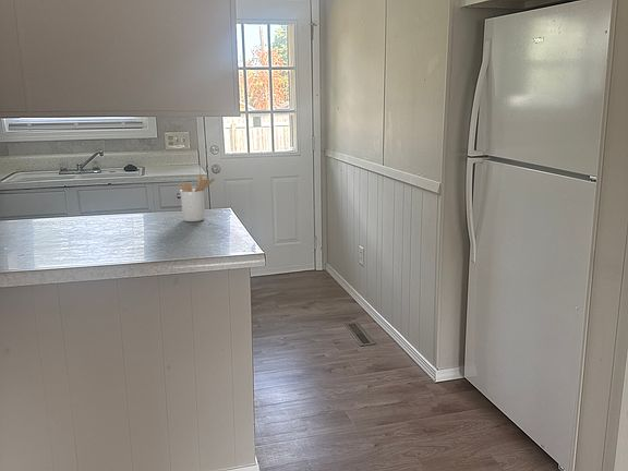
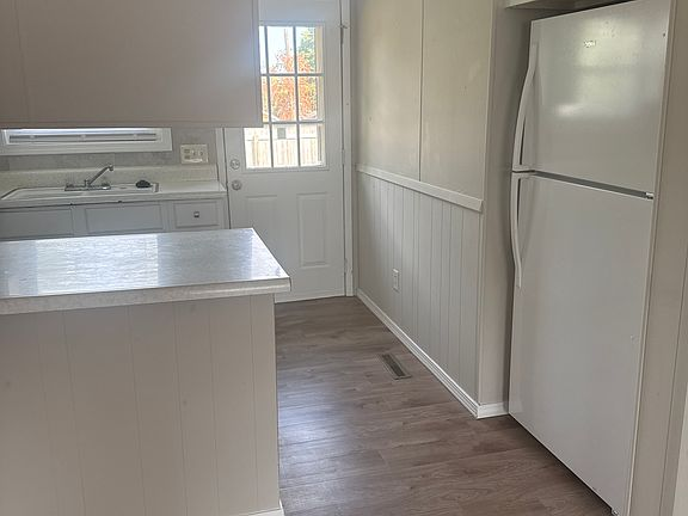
- utensil holder (197, 197)
